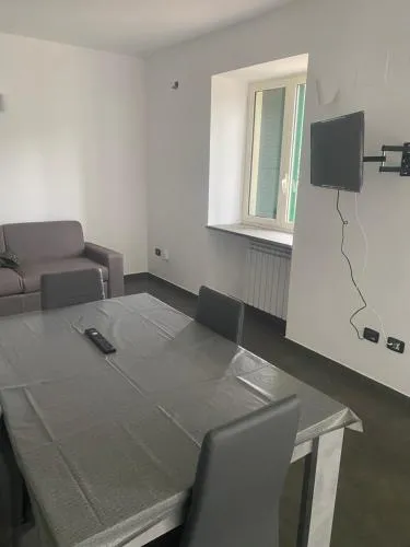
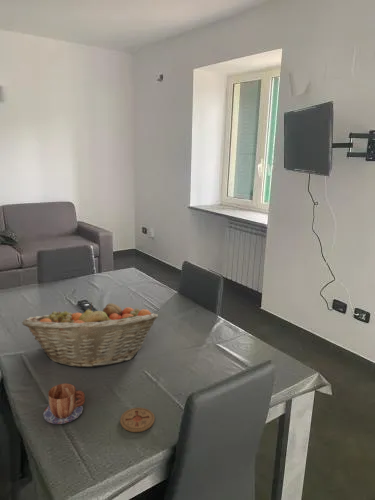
+ fruit basket (92, 327)
+ coaster (137, 419)
+ mug (63, 402)
